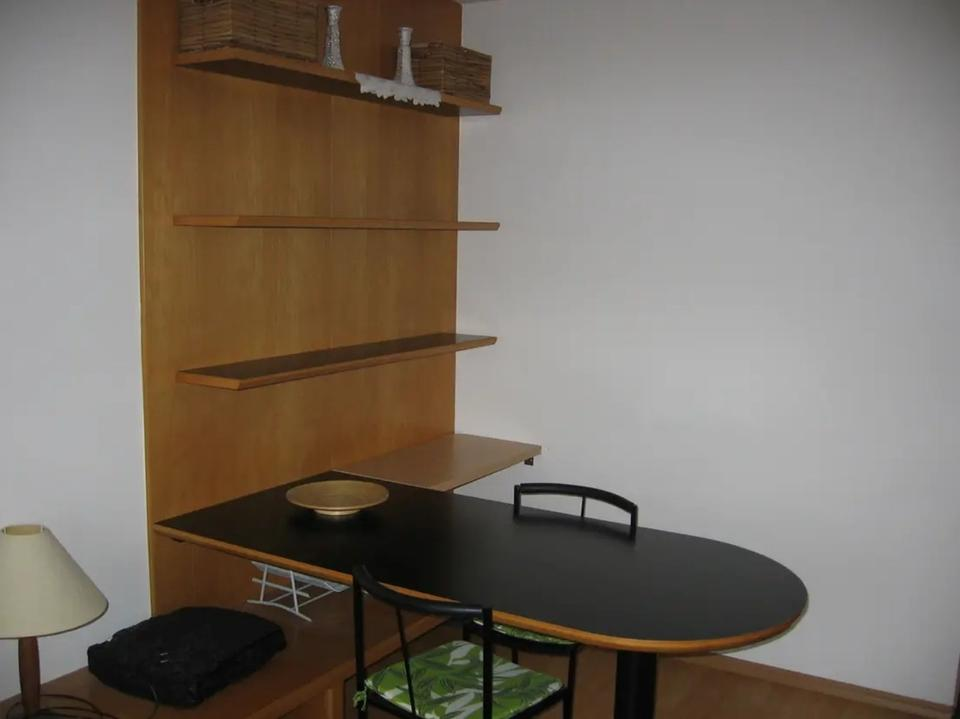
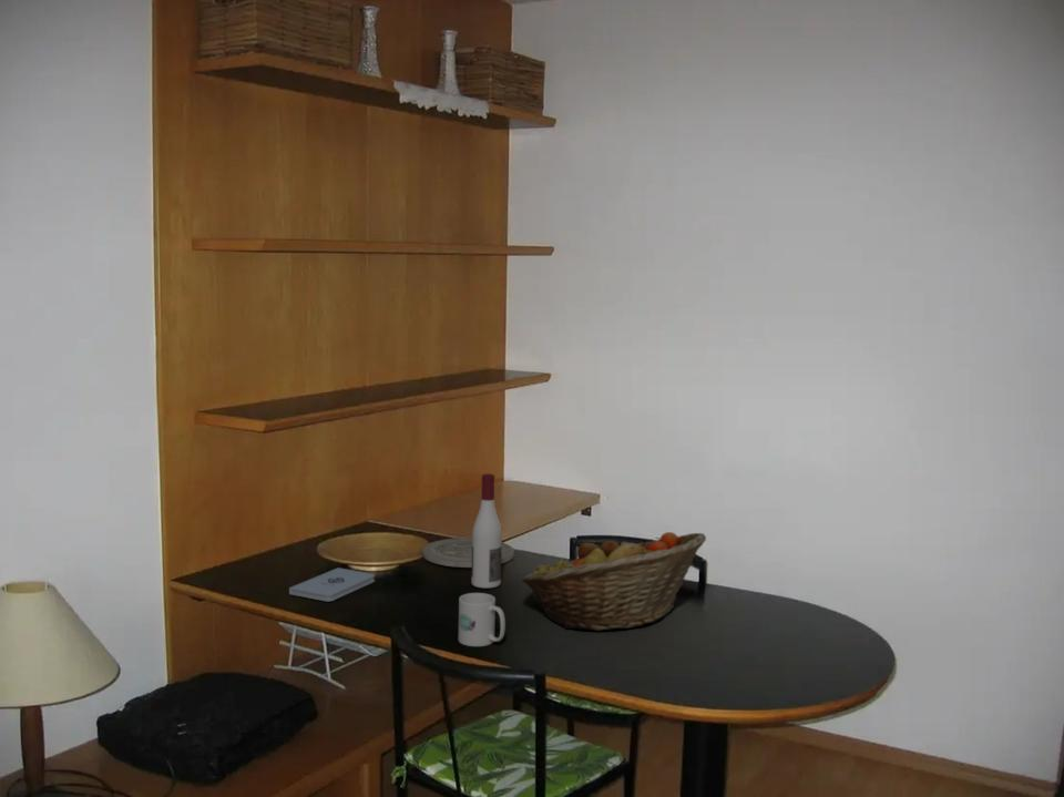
+ alcohol (487, 530)
+ notepad (334, 583)
+ mug (482, 621)
+ fruit basket (615, 572)
+ plate (468, 552)
